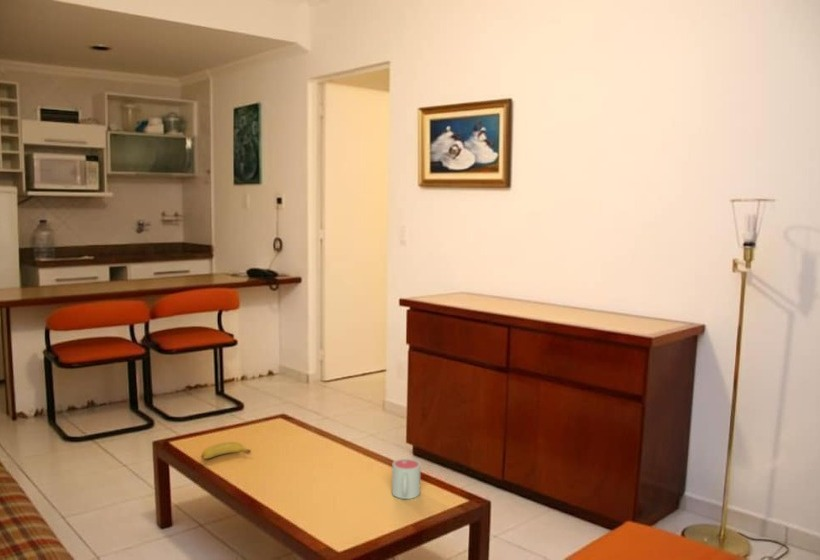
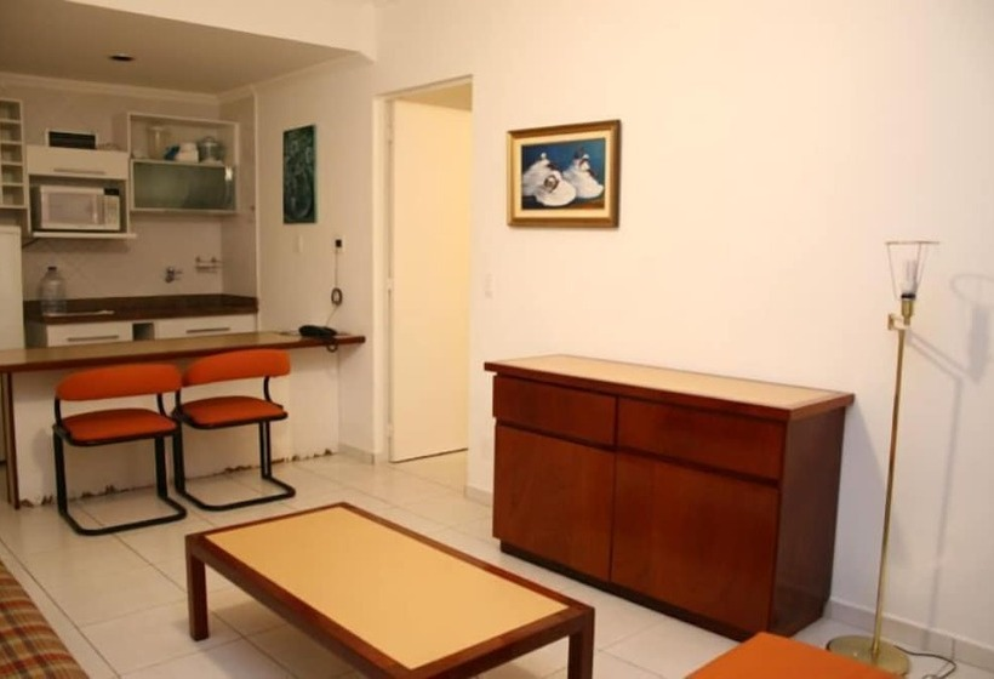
- banana (223, 451)
- mug (405, 481)
